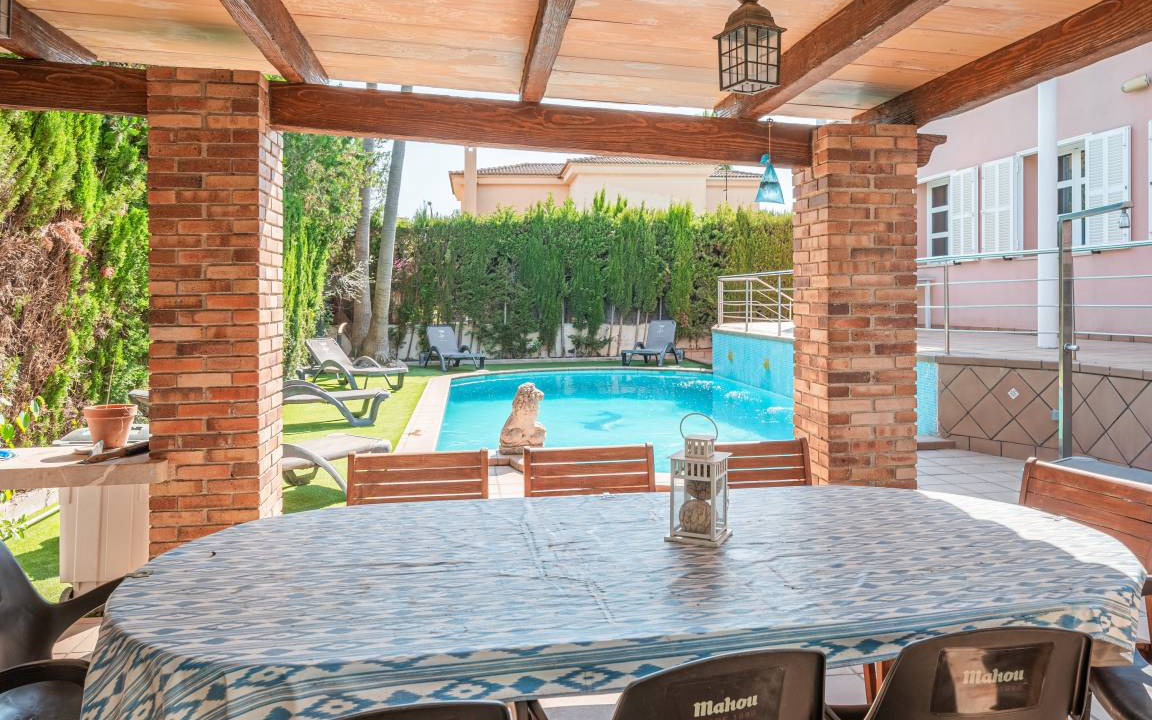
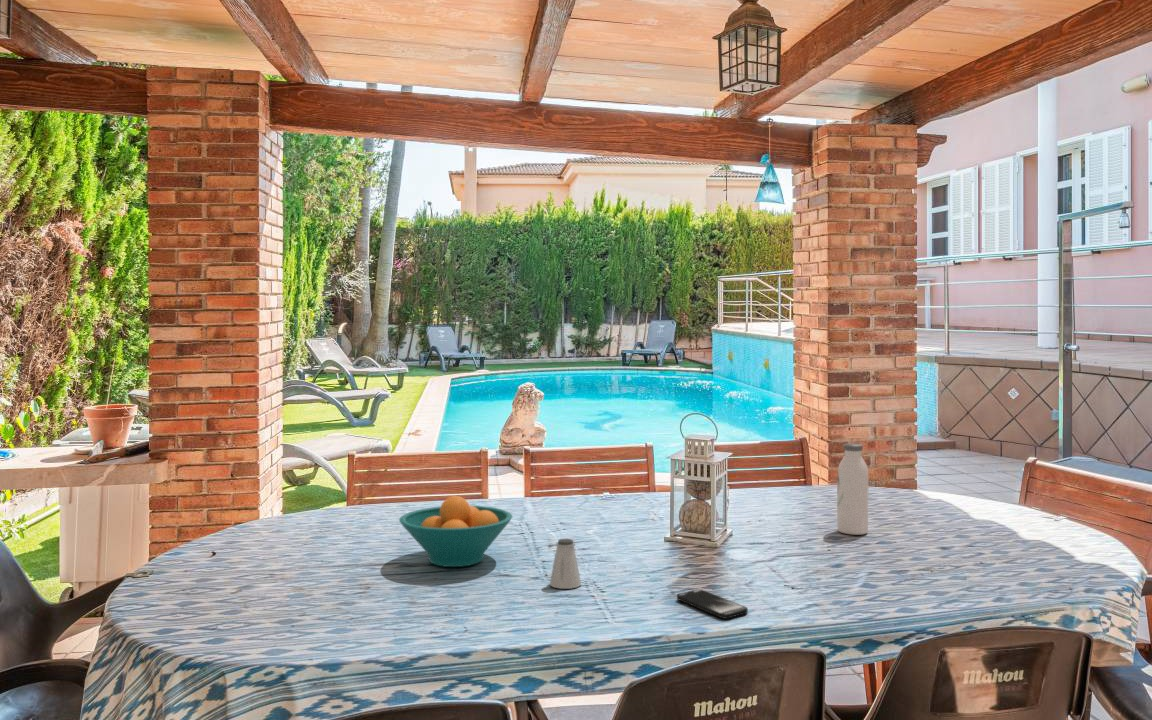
+ fruit bowl (456, 528)
+ water bottle (852, 487)
+ smartphone (711, 603)
+ saltshaker (565, 562)
